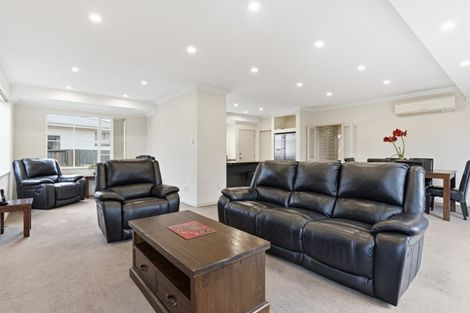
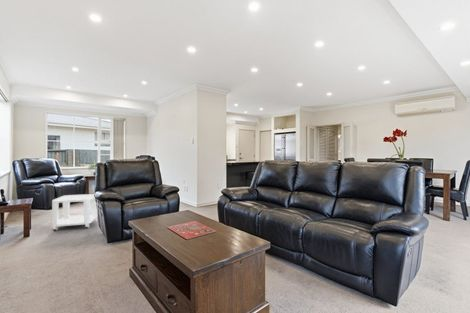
+ side table (78, 215)
